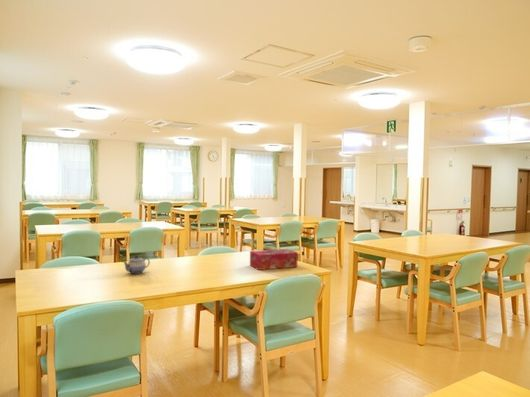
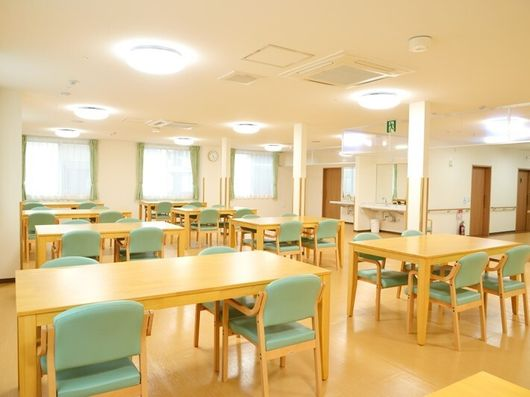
- tissue box (273, 258)
- teapot (136, 264)
